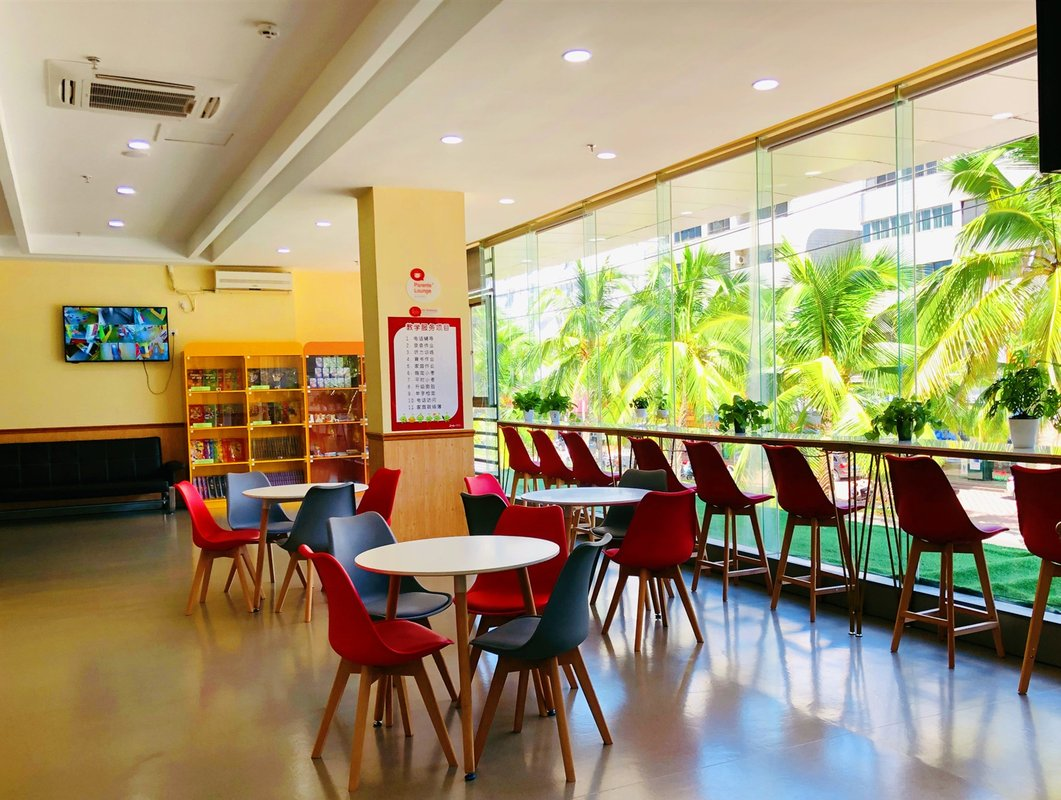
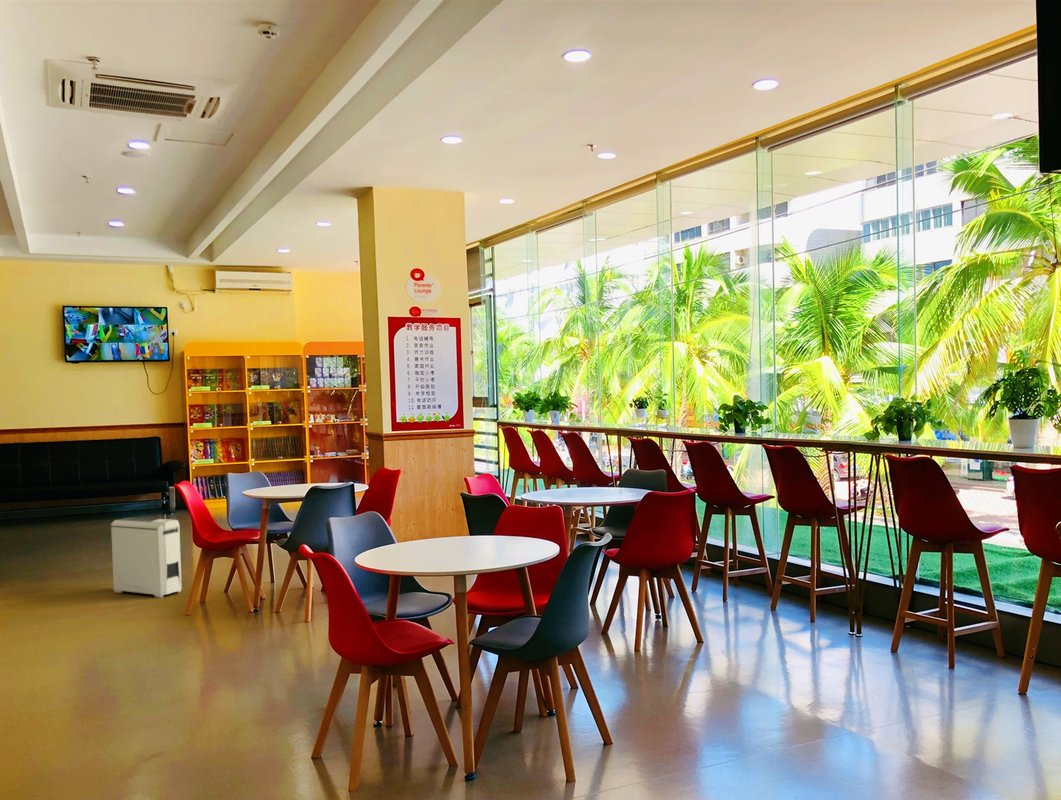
+ air purifier (146, 555)
